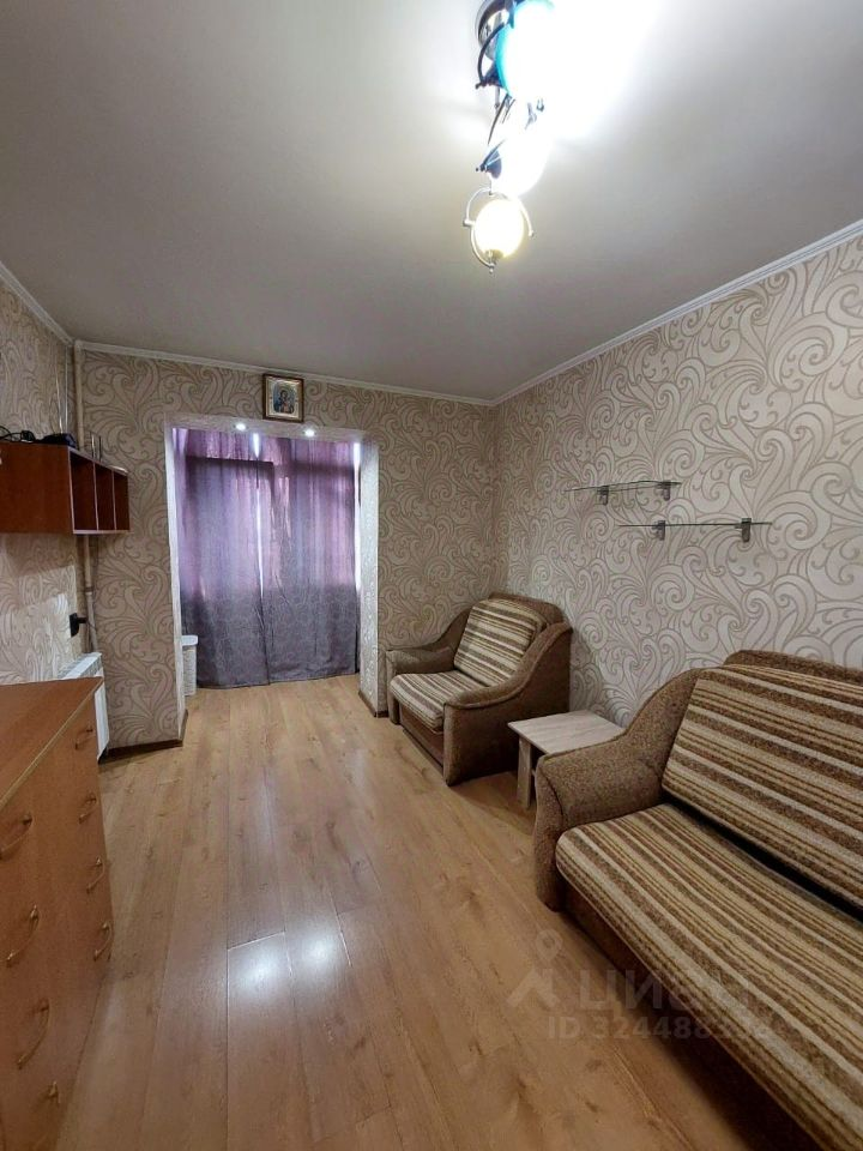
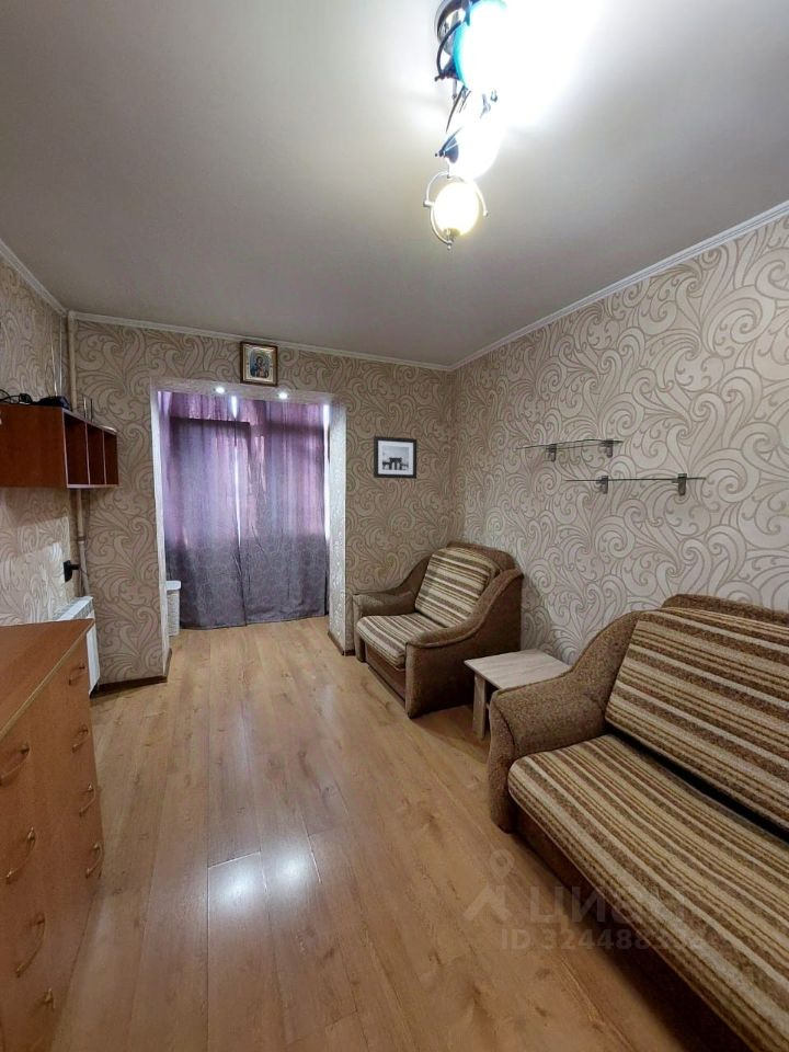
+ wall art (396, 457)
